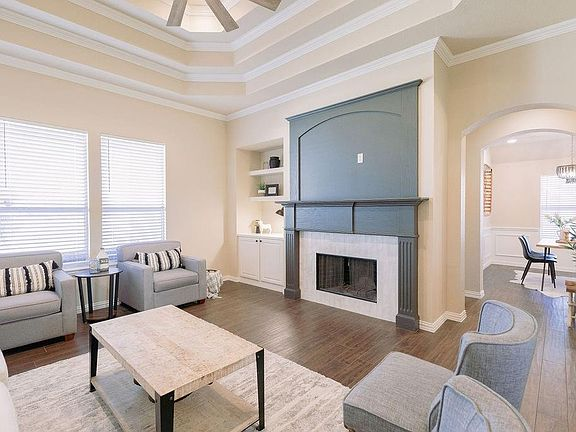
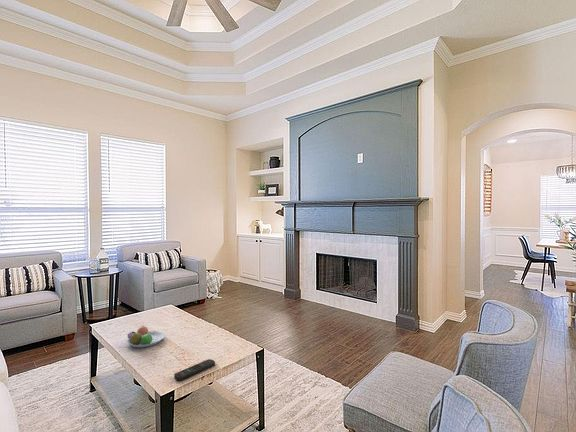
+ remote control (195, 369)
+ fruit bowl (145, 335)
